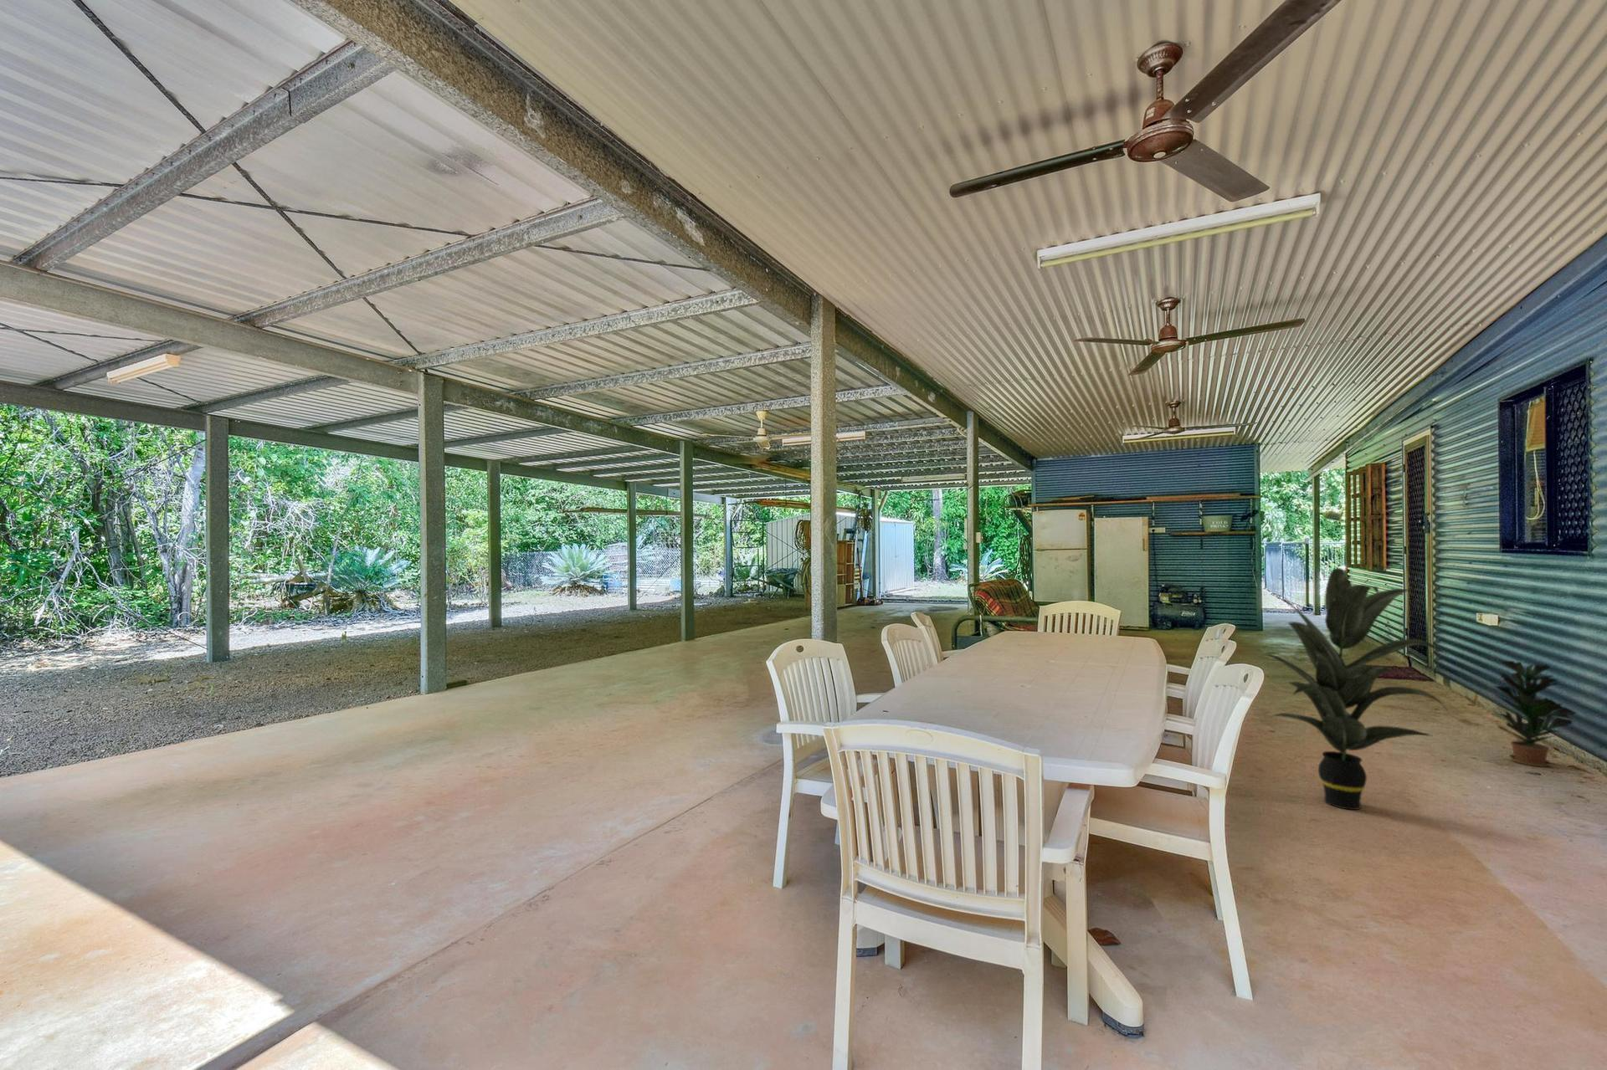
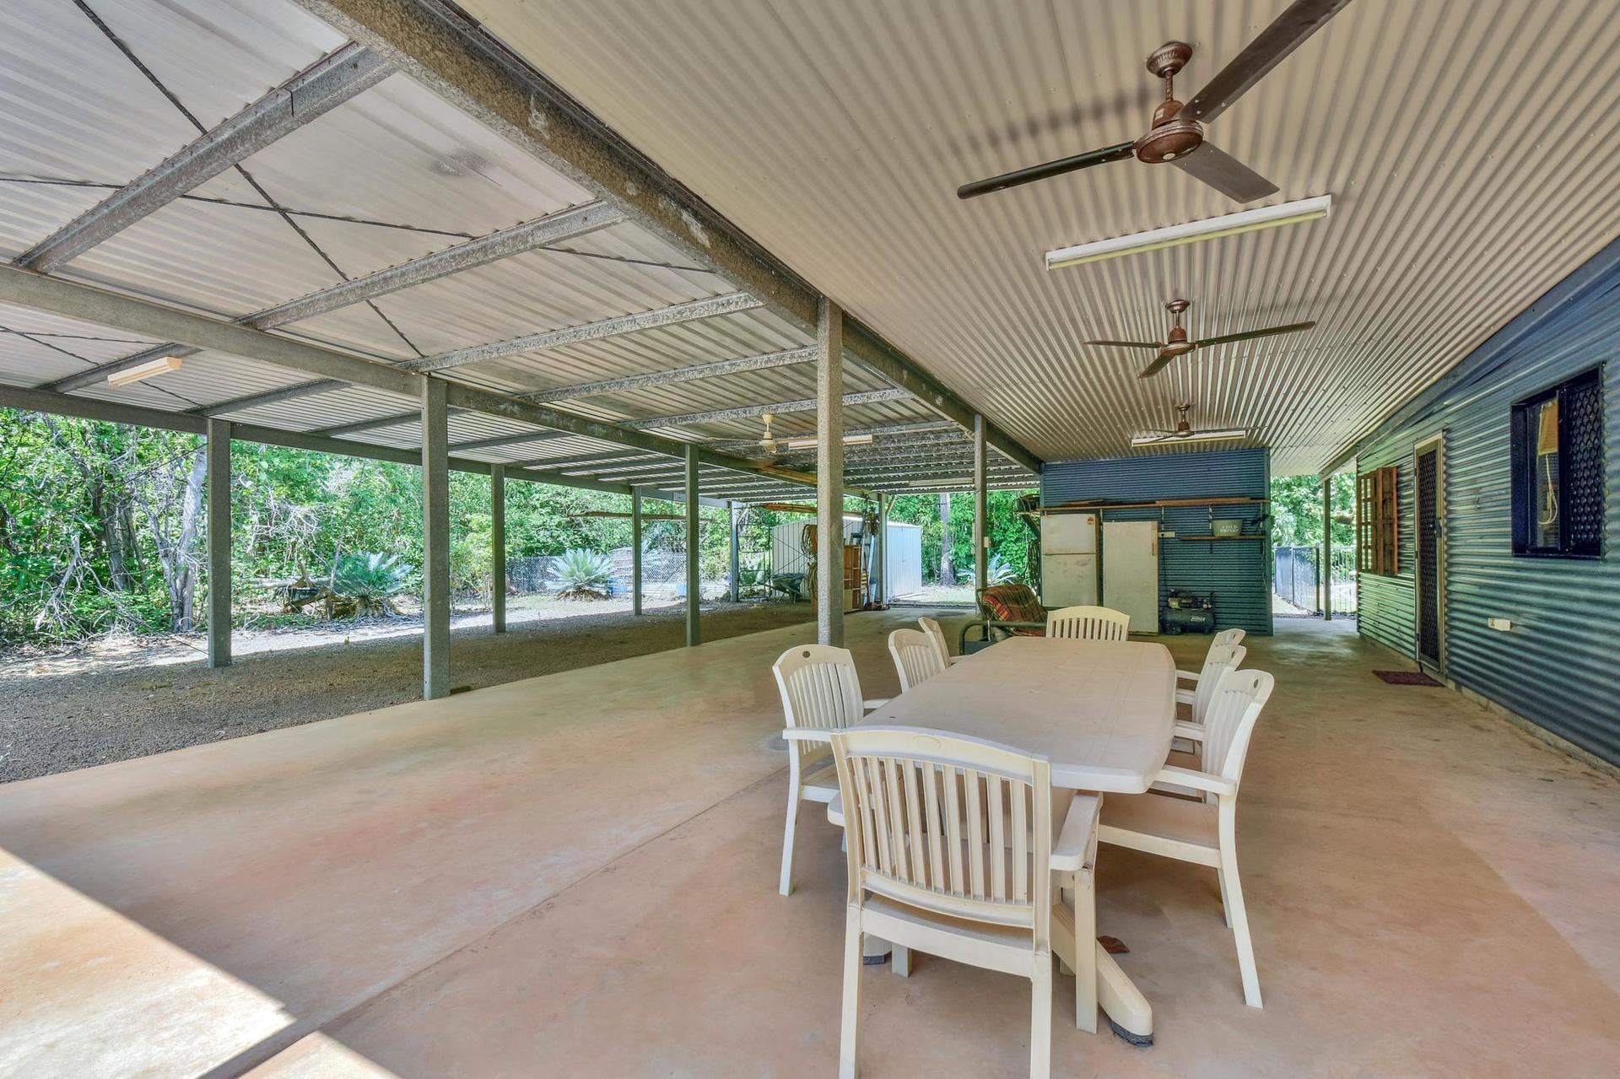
- indoor plant (1348, 685)
- potted plant (1537, 713)
